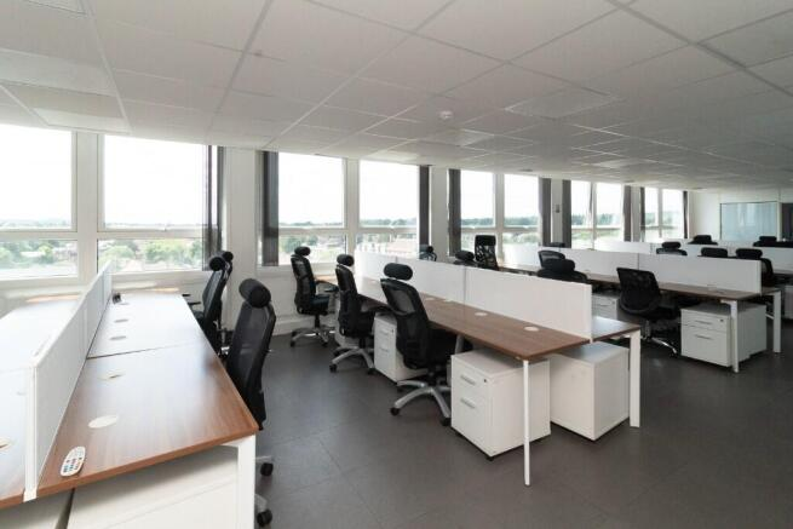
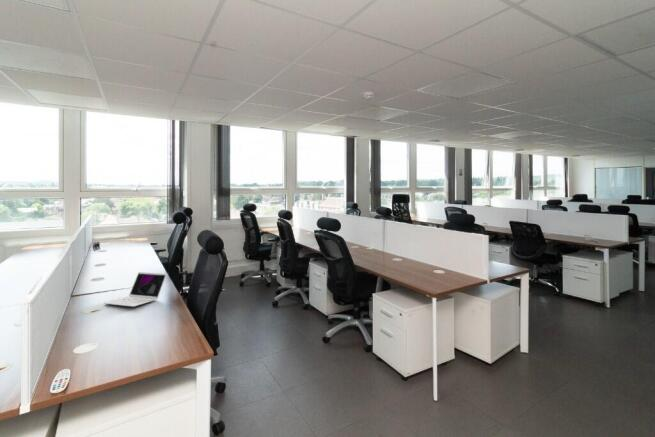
+ laptop (136, 286)
